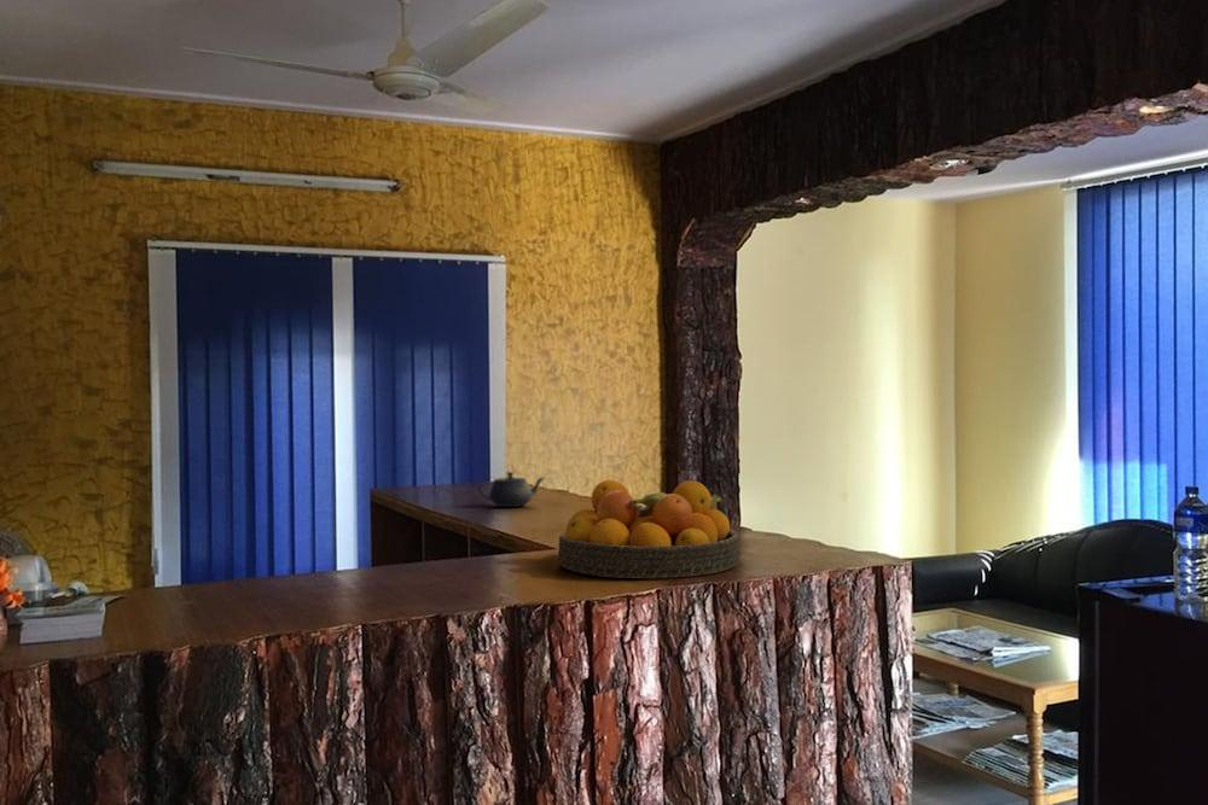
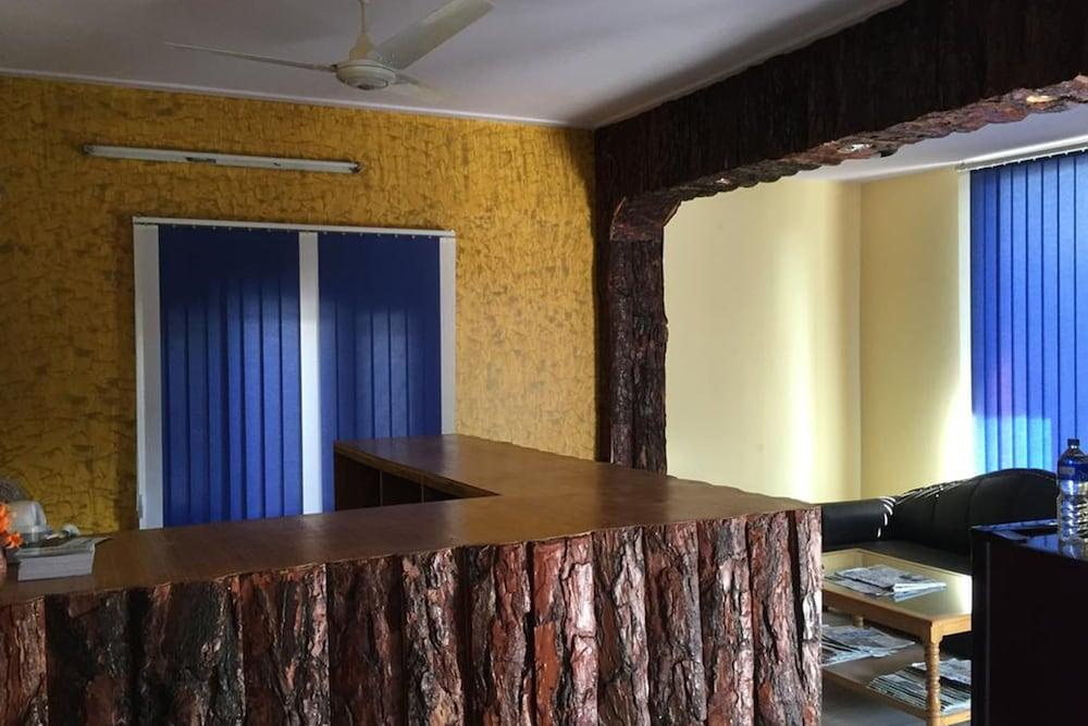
- fruit bowl (649, 521)
- teapot (512, 489)
